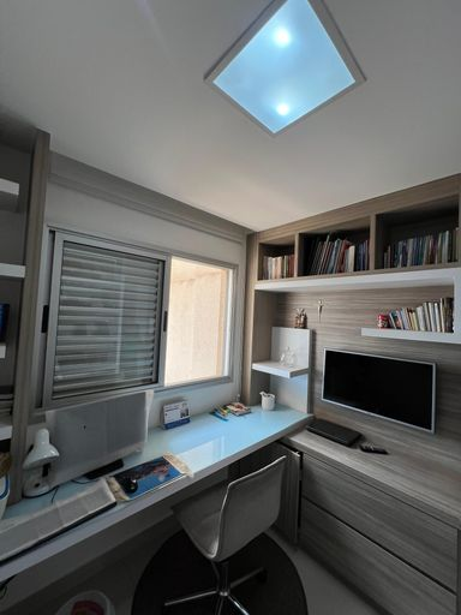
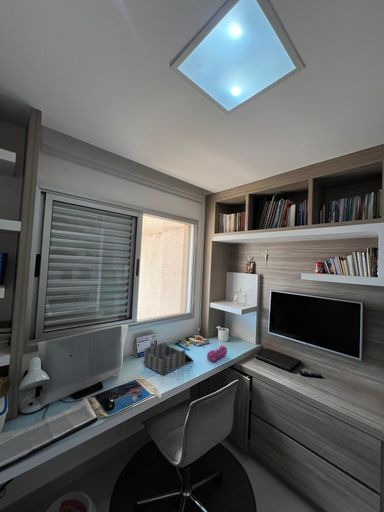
+ pencil case (217, 352)
+ desk organizer (169, 355)
